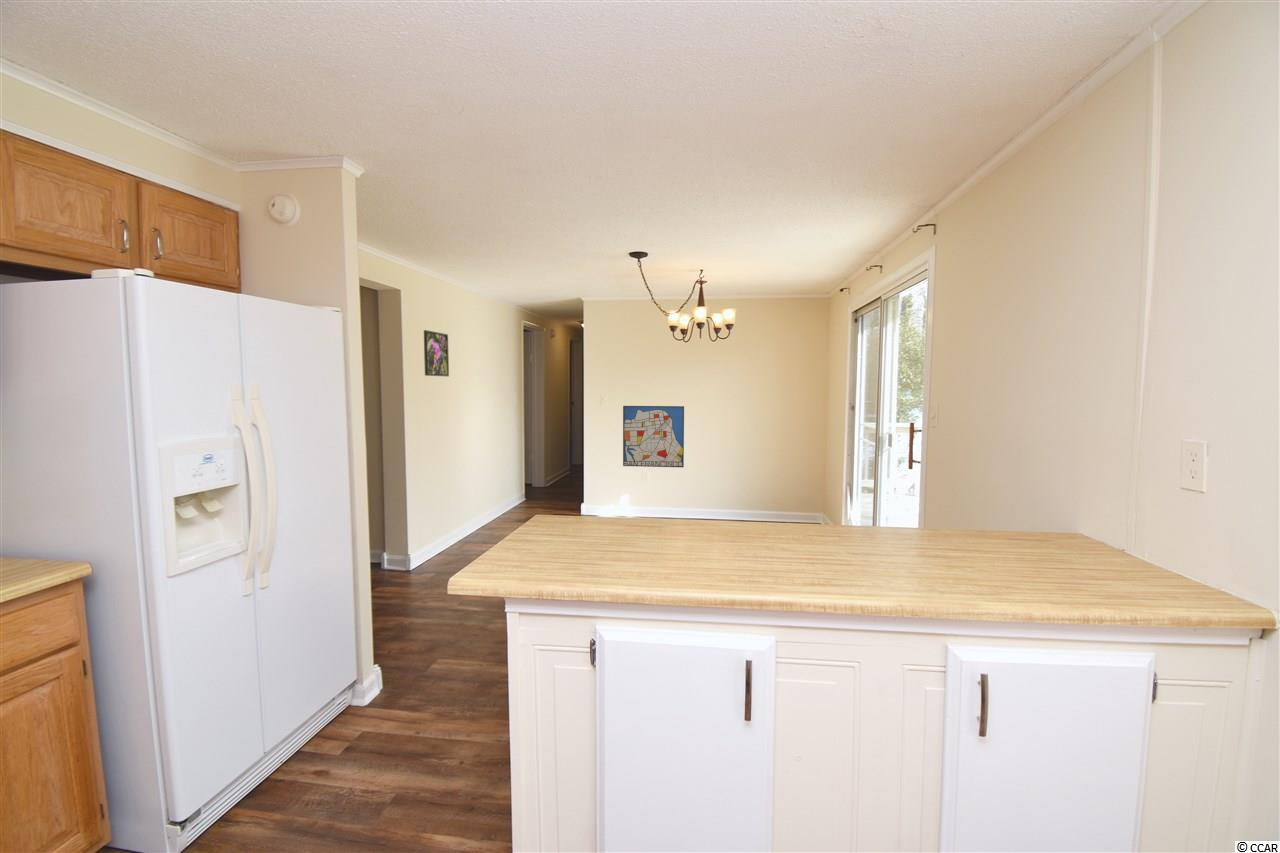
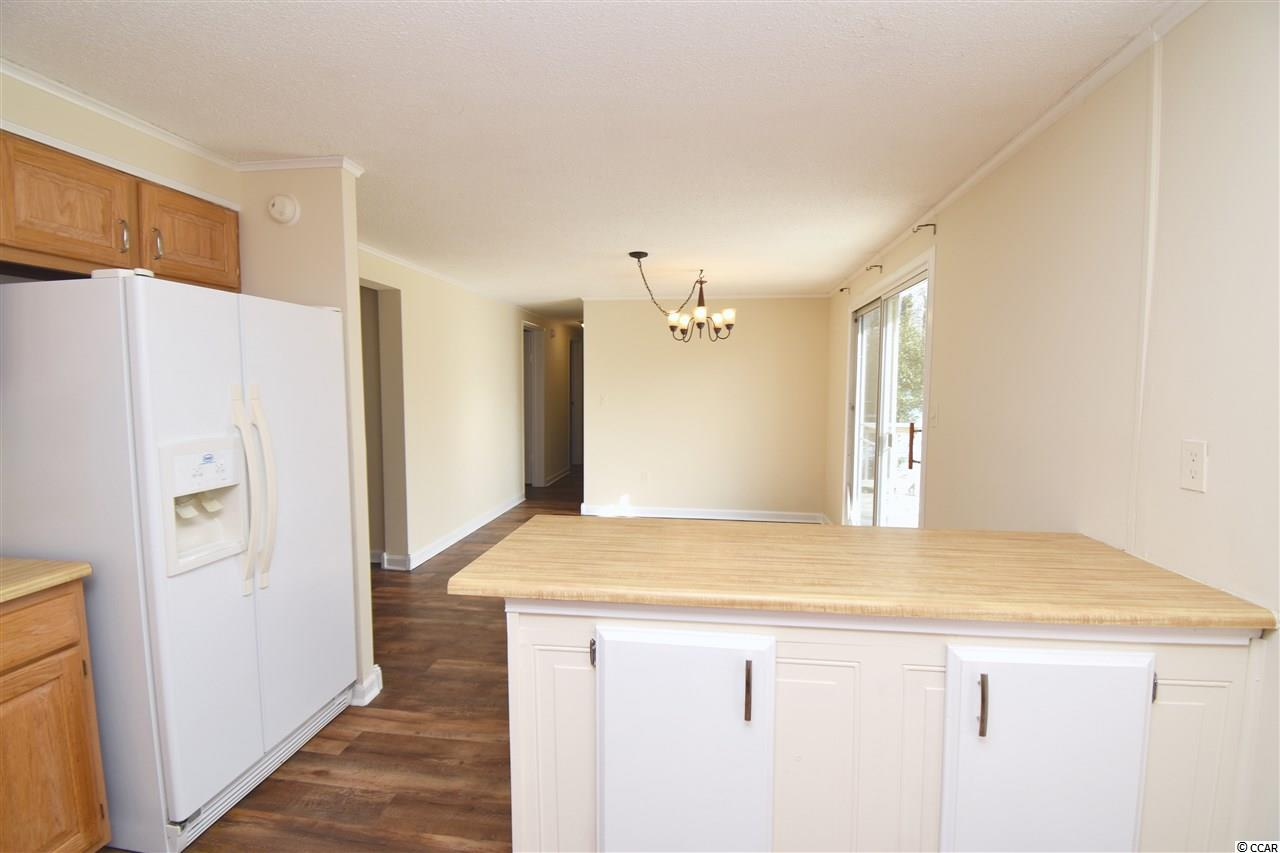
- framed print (436, 354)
- wall art (653, 436)
